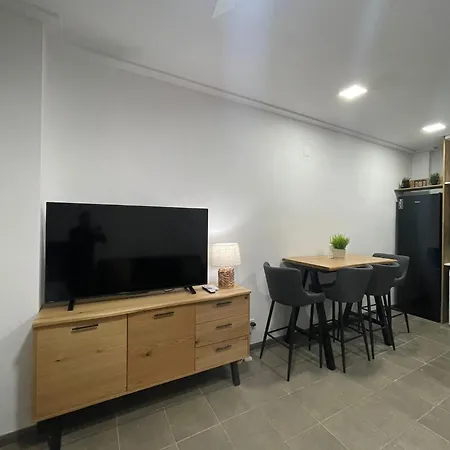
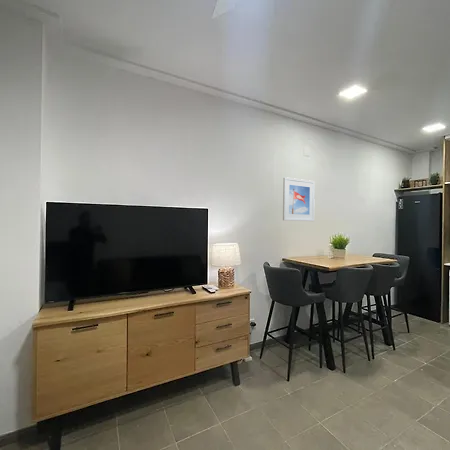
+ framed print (299, 200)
